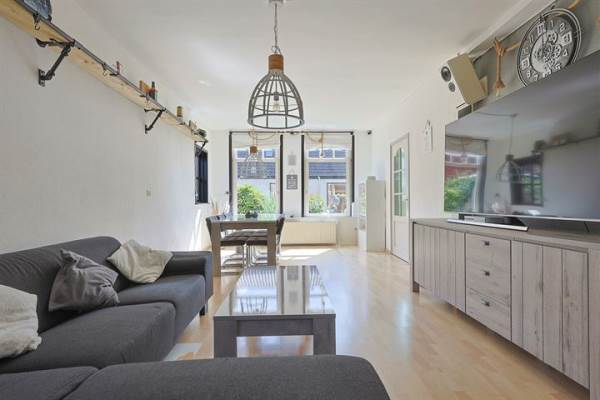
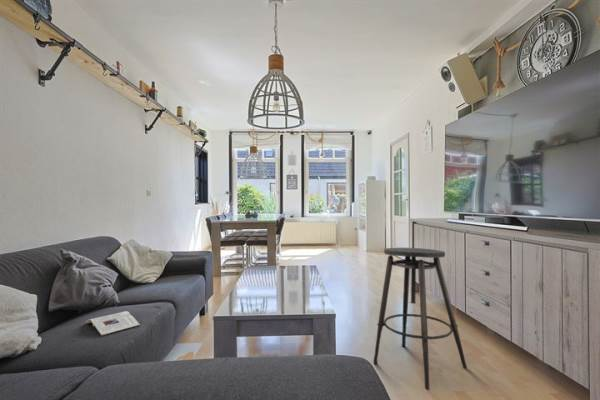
+ magazine (112, 320)
+ stool (420, 307)
